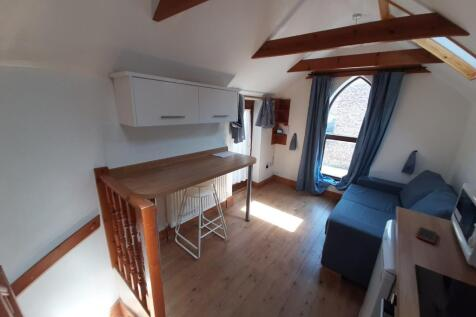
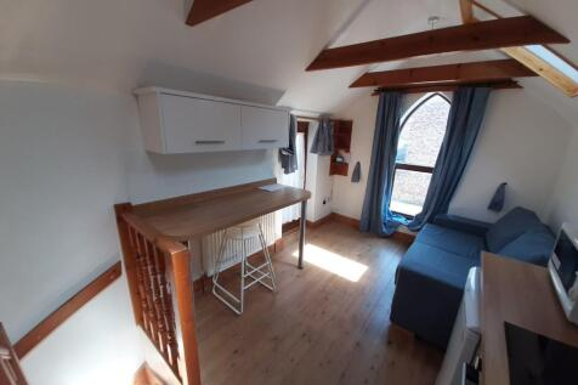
- cell phone (426, 234)
